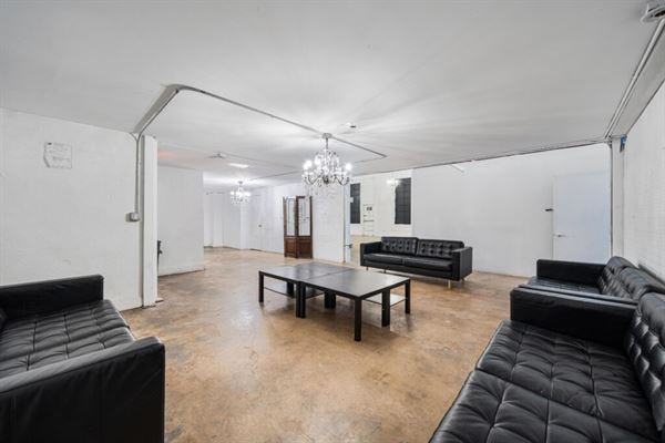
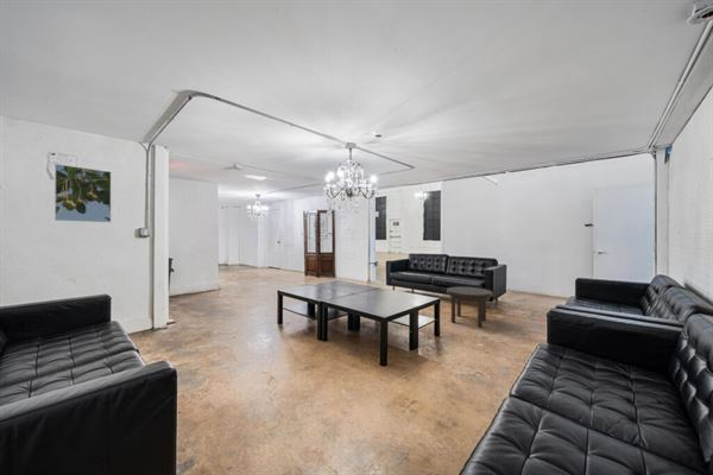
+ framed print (84, 195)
+ side table (468, 300)
